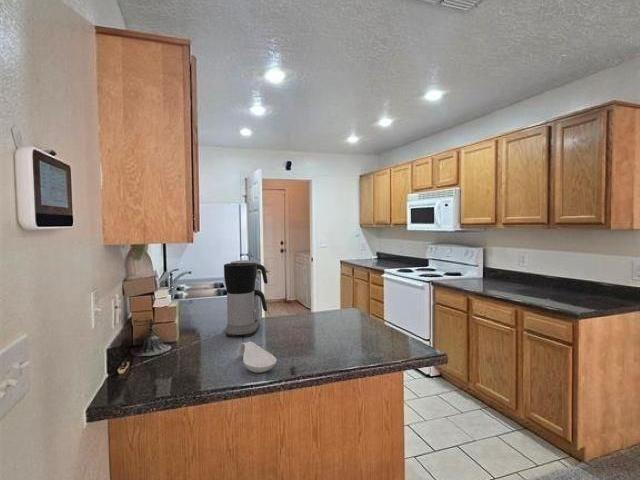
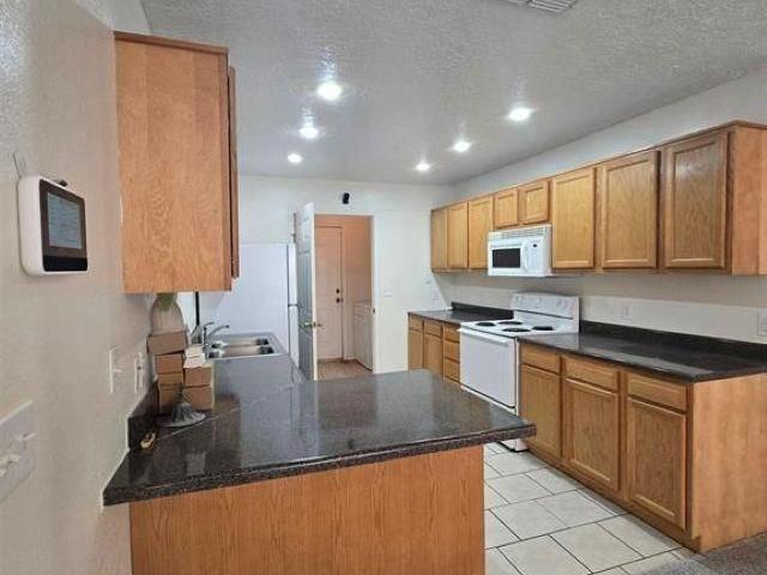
- coffee maker (246, 295)
- spoon rest (253, 355)
